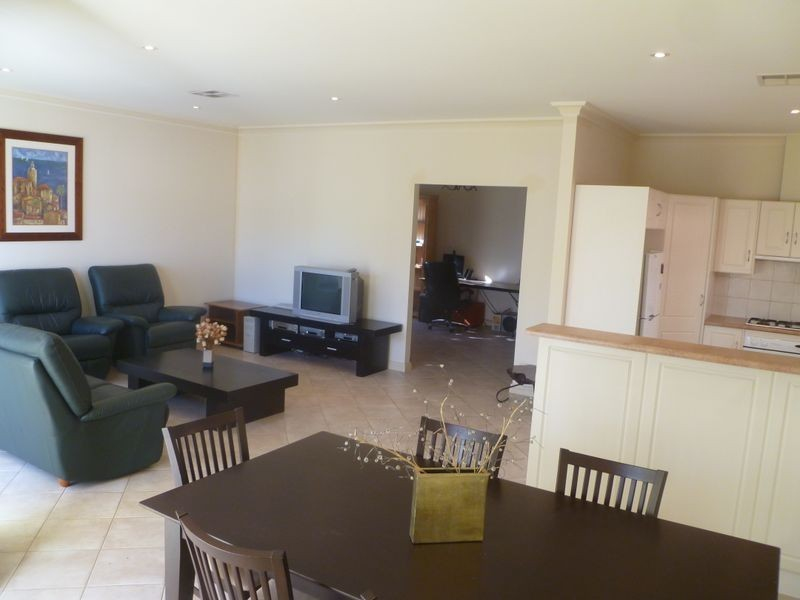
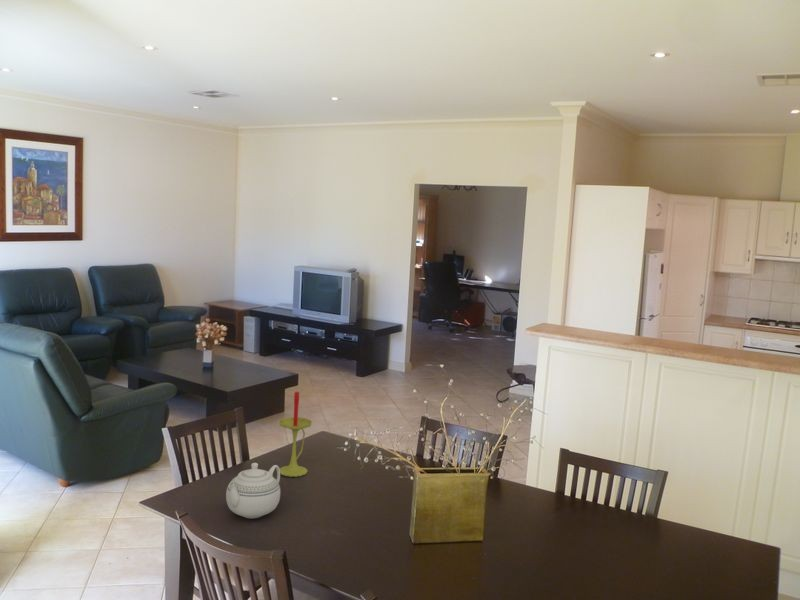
+ teapot (254, 488)
+ candle (295, 430)
